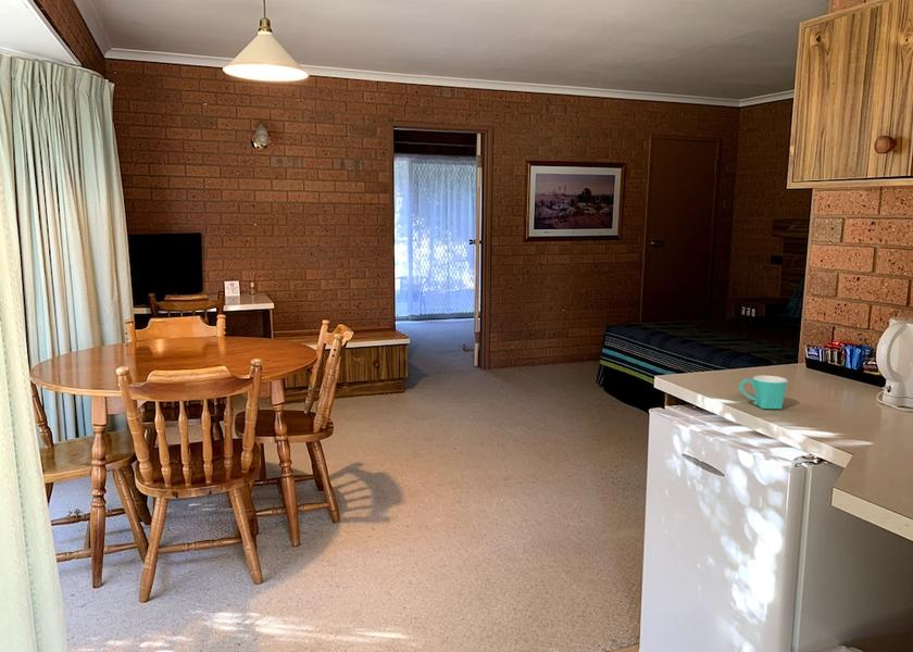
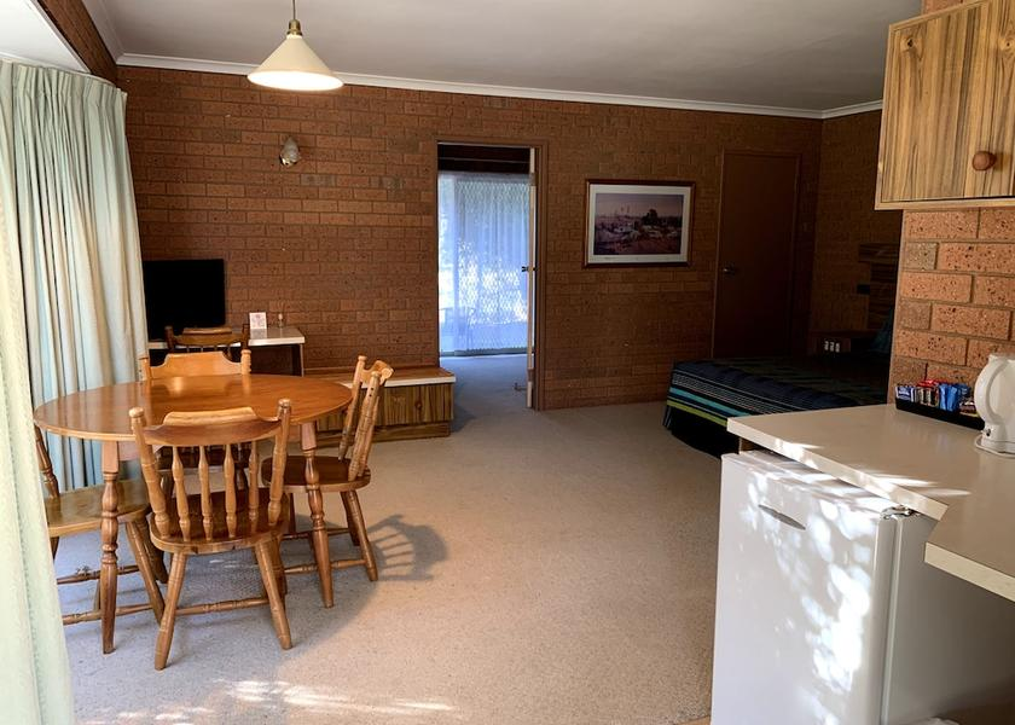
- mug (762, 392)
